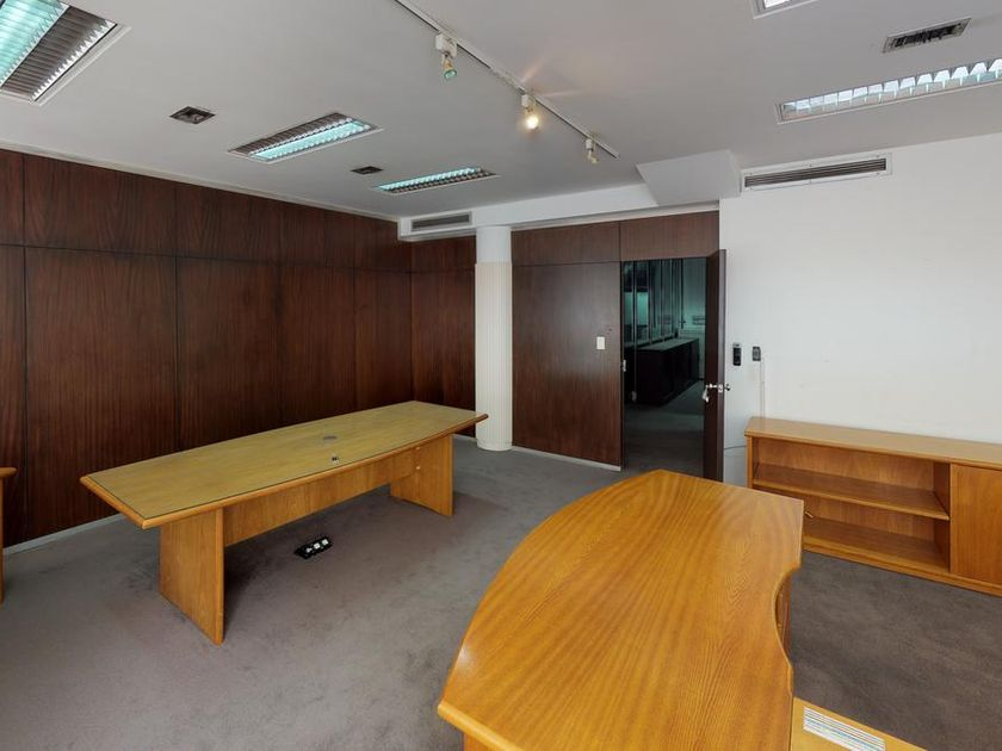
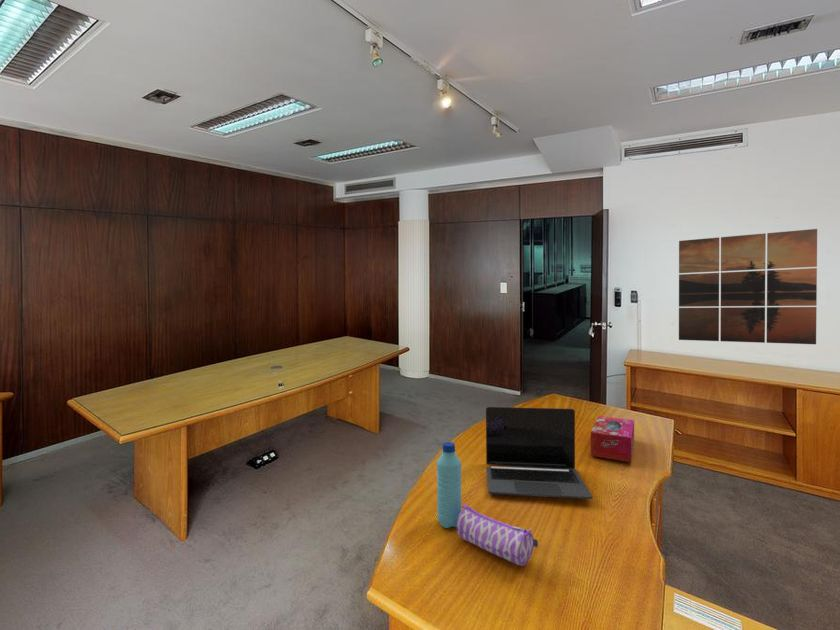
+ water bottle (449, 483)
+ pencil case (494, 534)
+ tissue box (613, 436)
+ wall art (742, 288)
+ laptop (534, 449)
